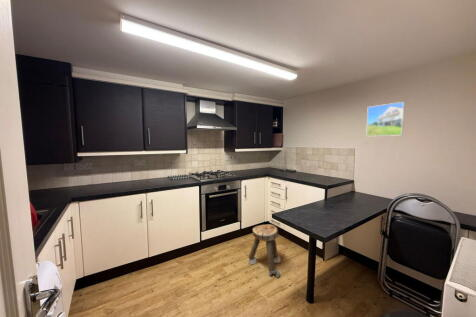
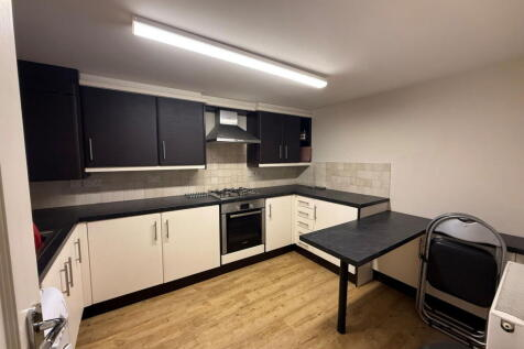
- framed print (384, 120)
- stool (266, 247)
